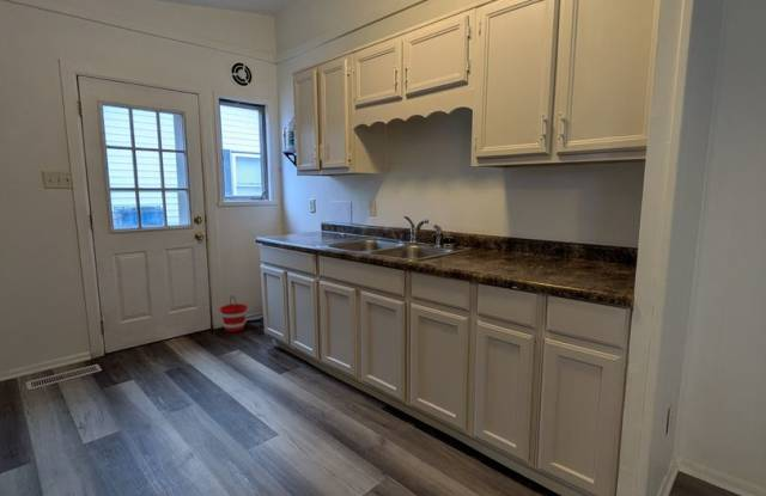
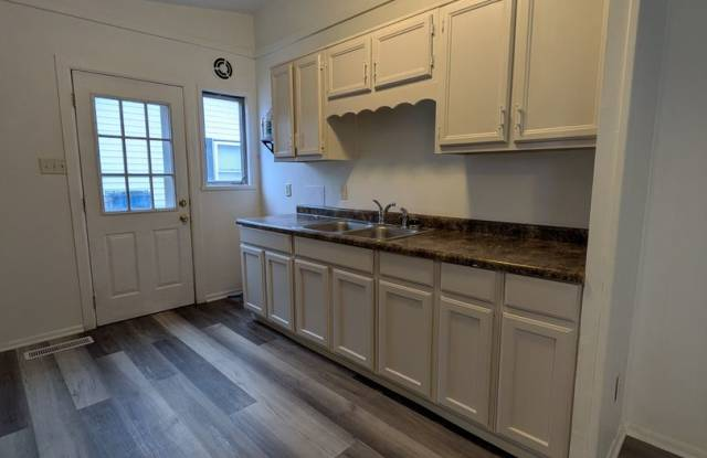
- bucket (233, 312)
